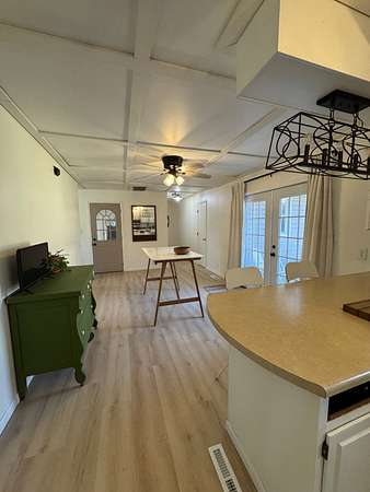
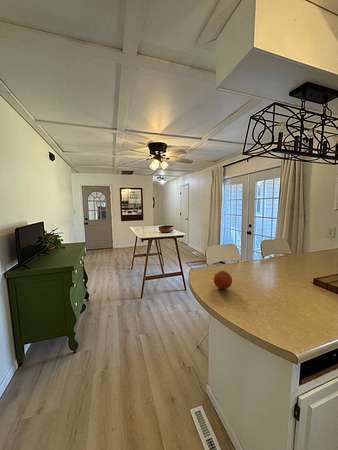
+ fruit (222, 279)
